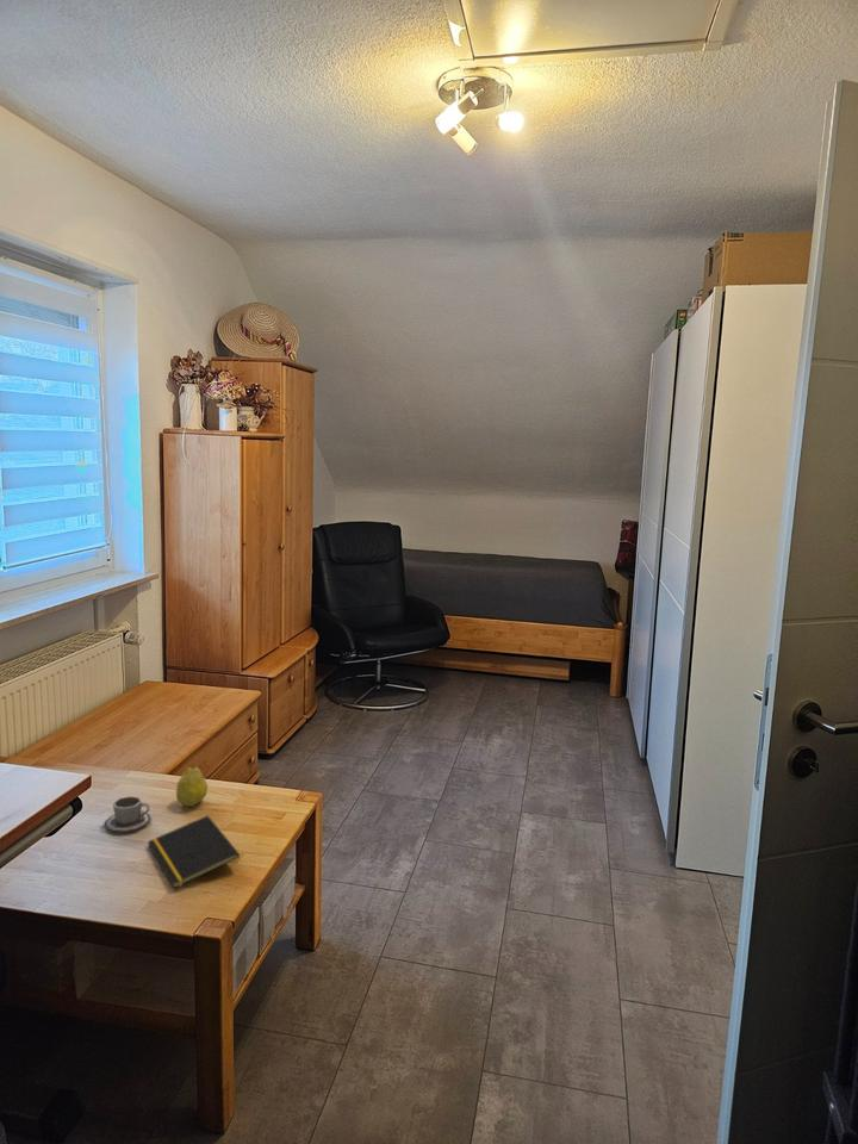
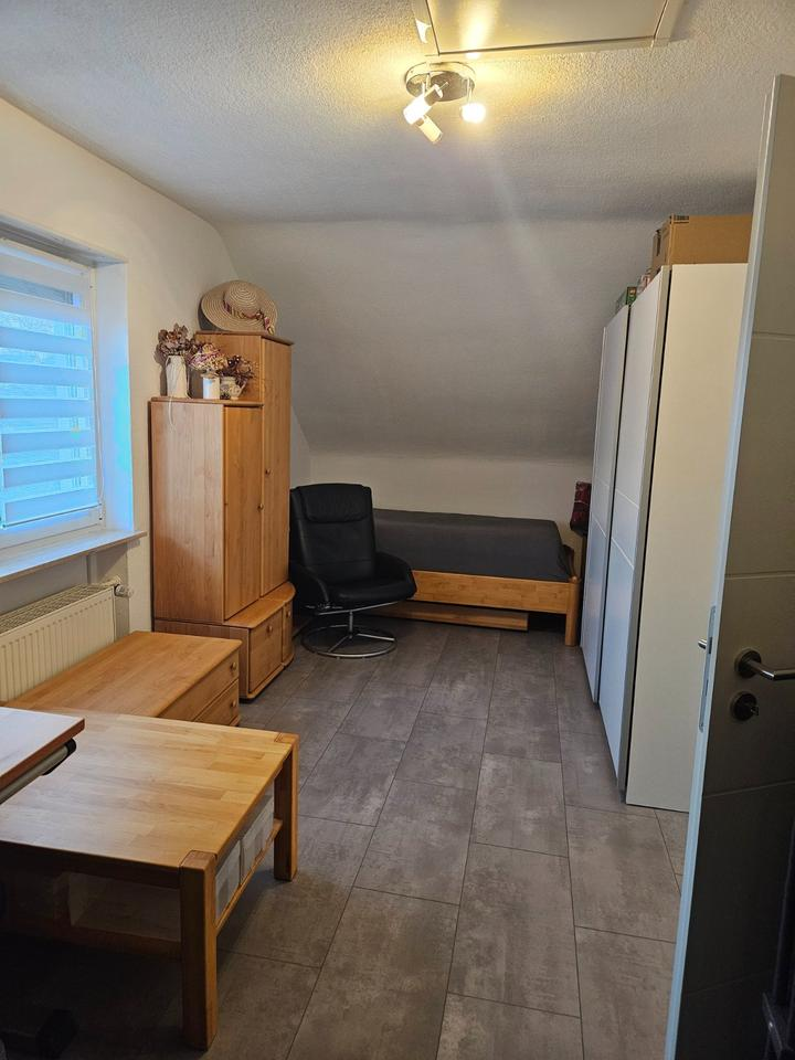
- fruit (192, 784)
- cup (128, 812)
- notepad (192, 848)
